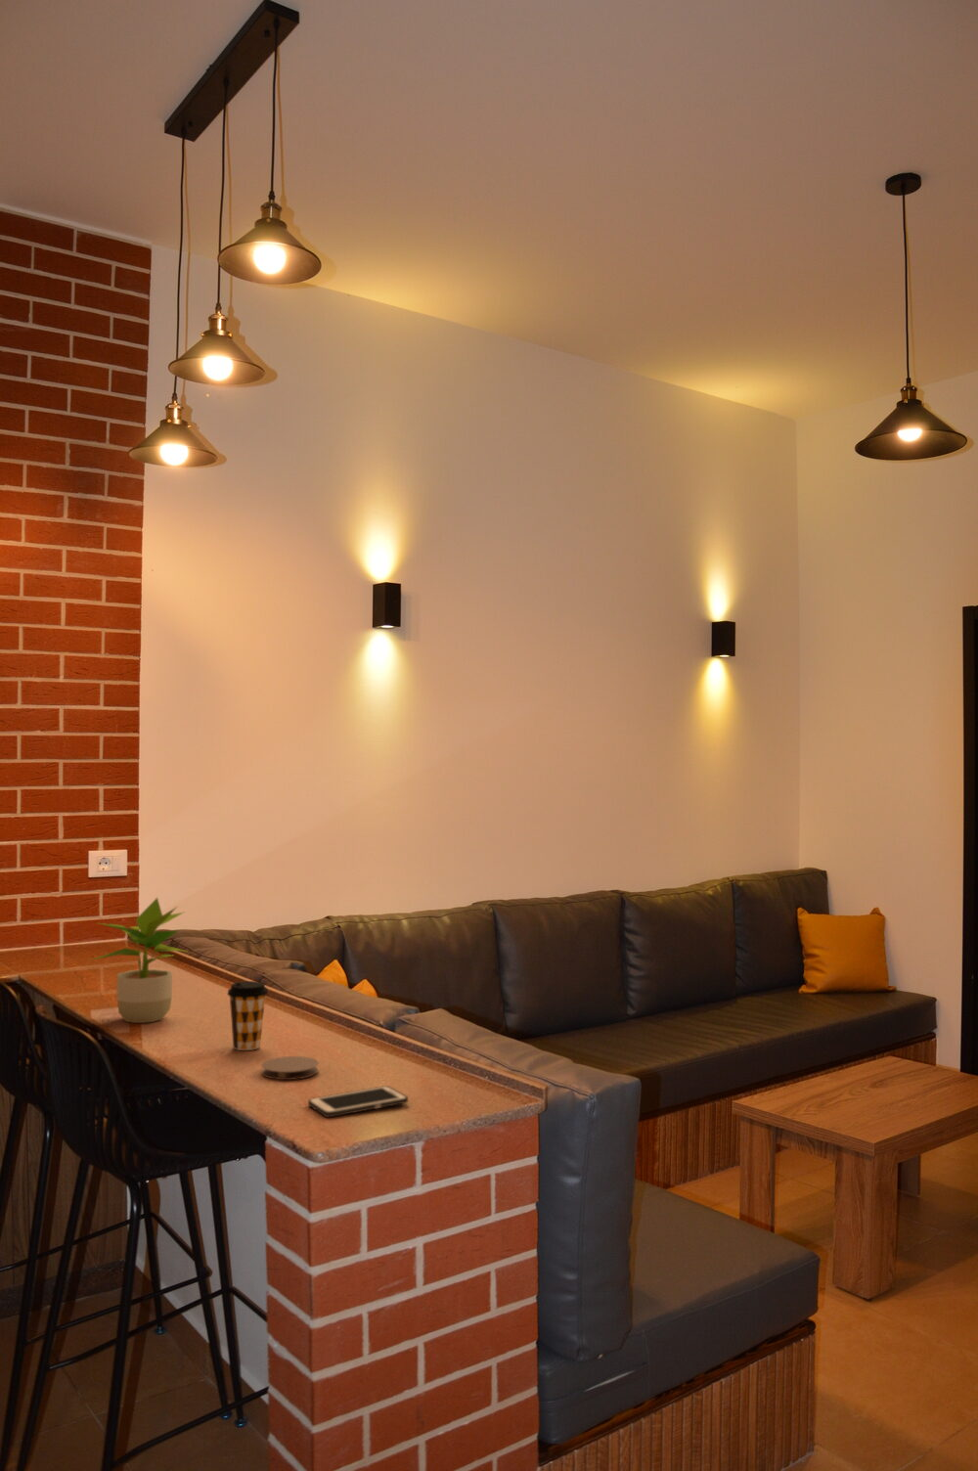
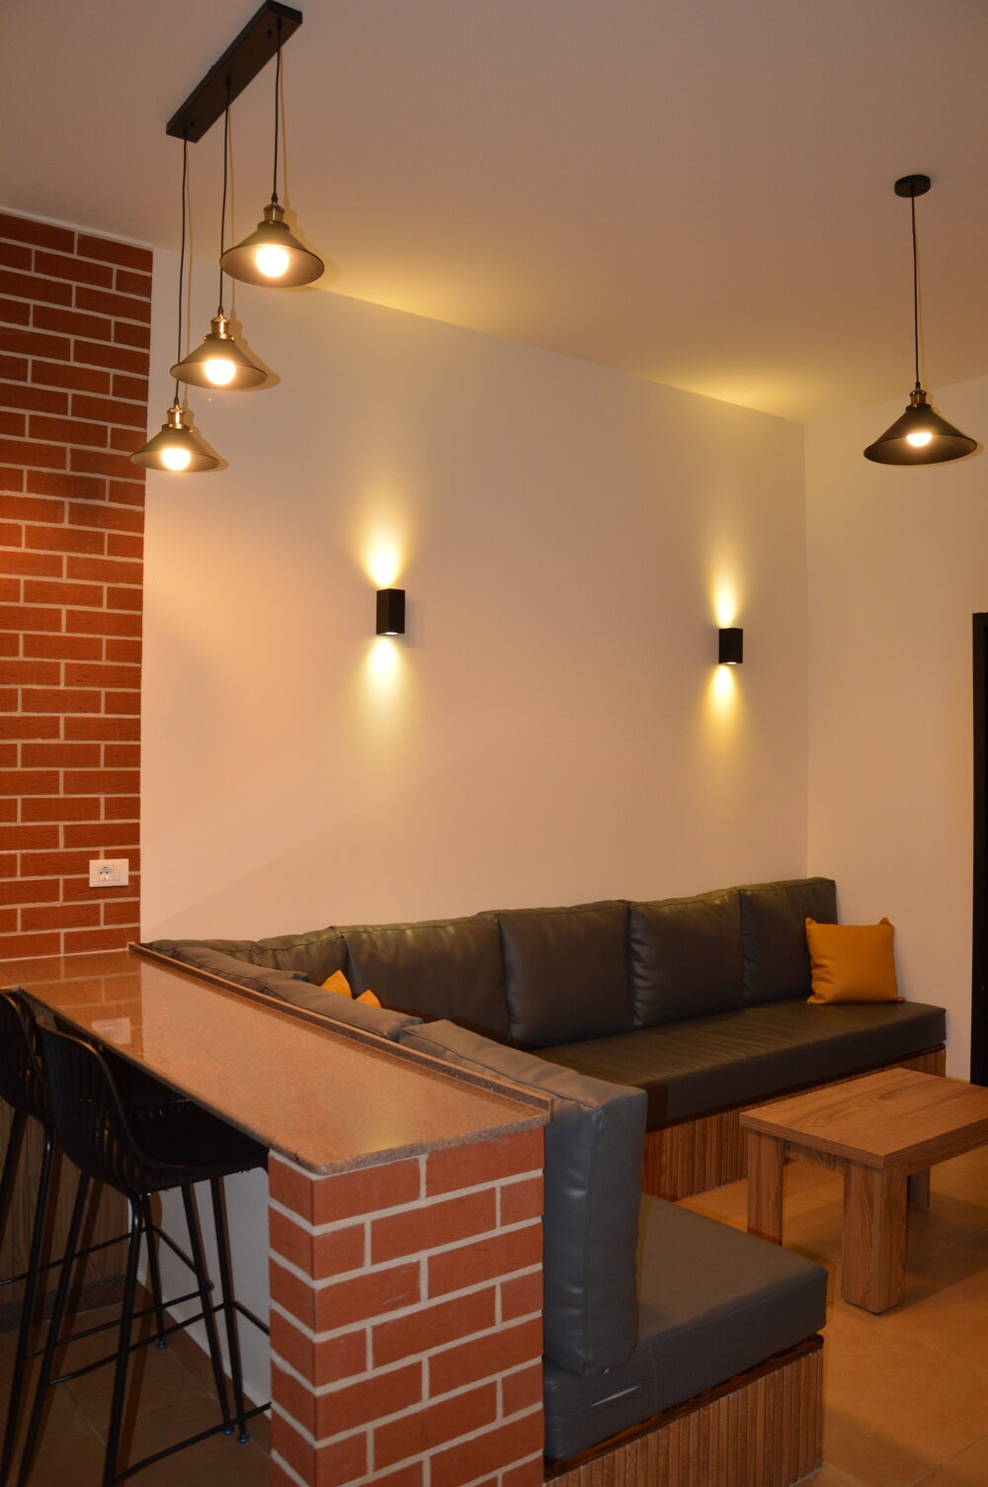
- cell phone (358, 1101)
- coffee cup (248, 1015)
- potted plant (140, 958)
- coaster (289, 1067)
